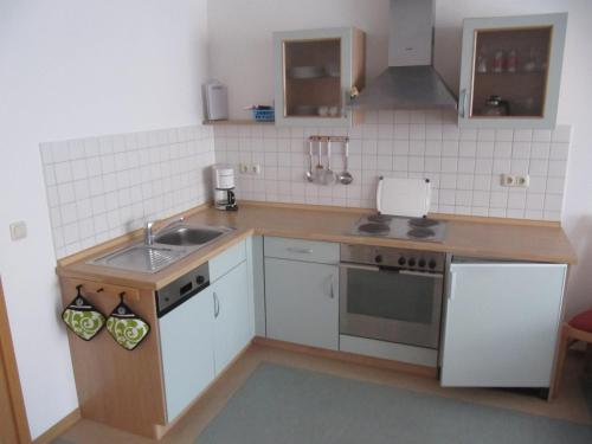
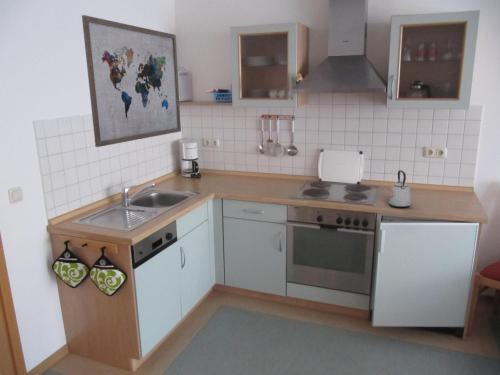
+ wall art (140, 84)
+ kettle (399, 187)
